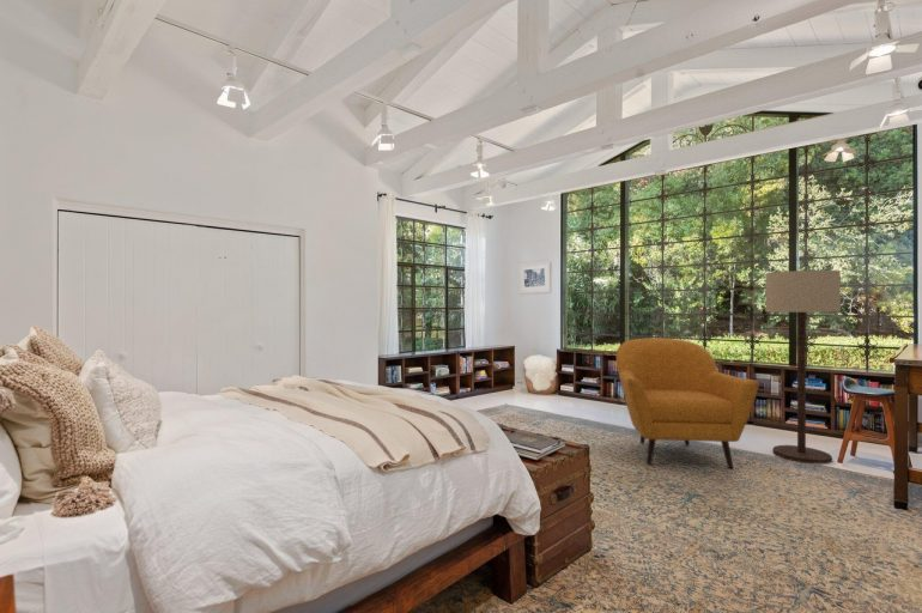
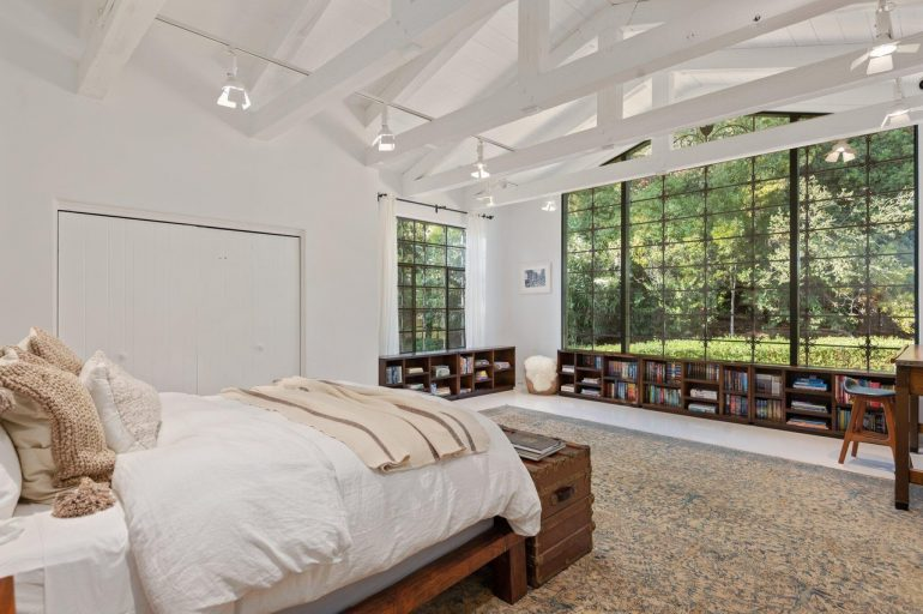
- armchair (672, 396)
- floor lamp (801, 364)
